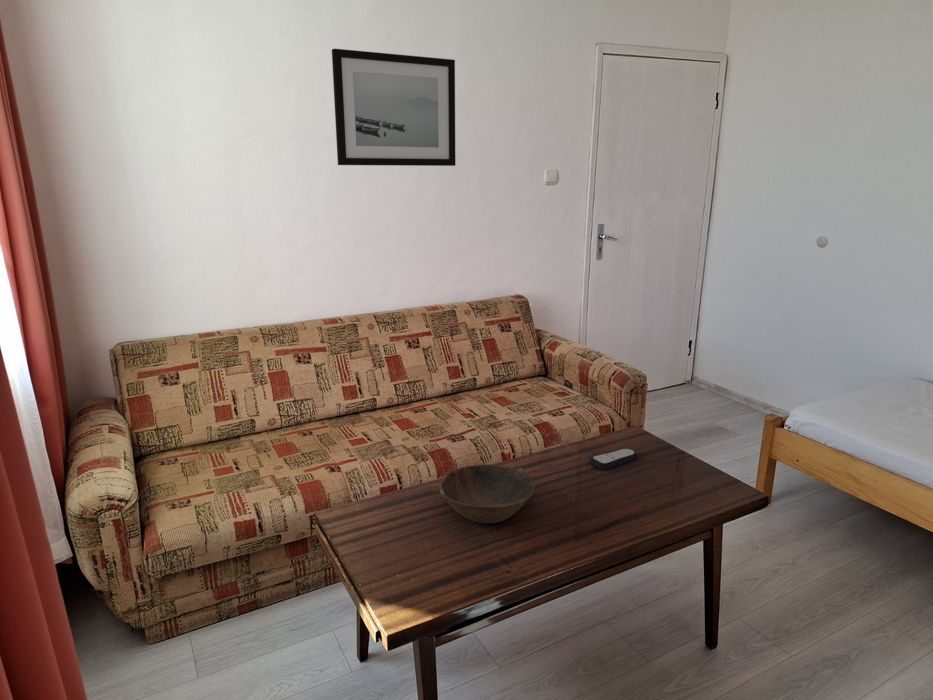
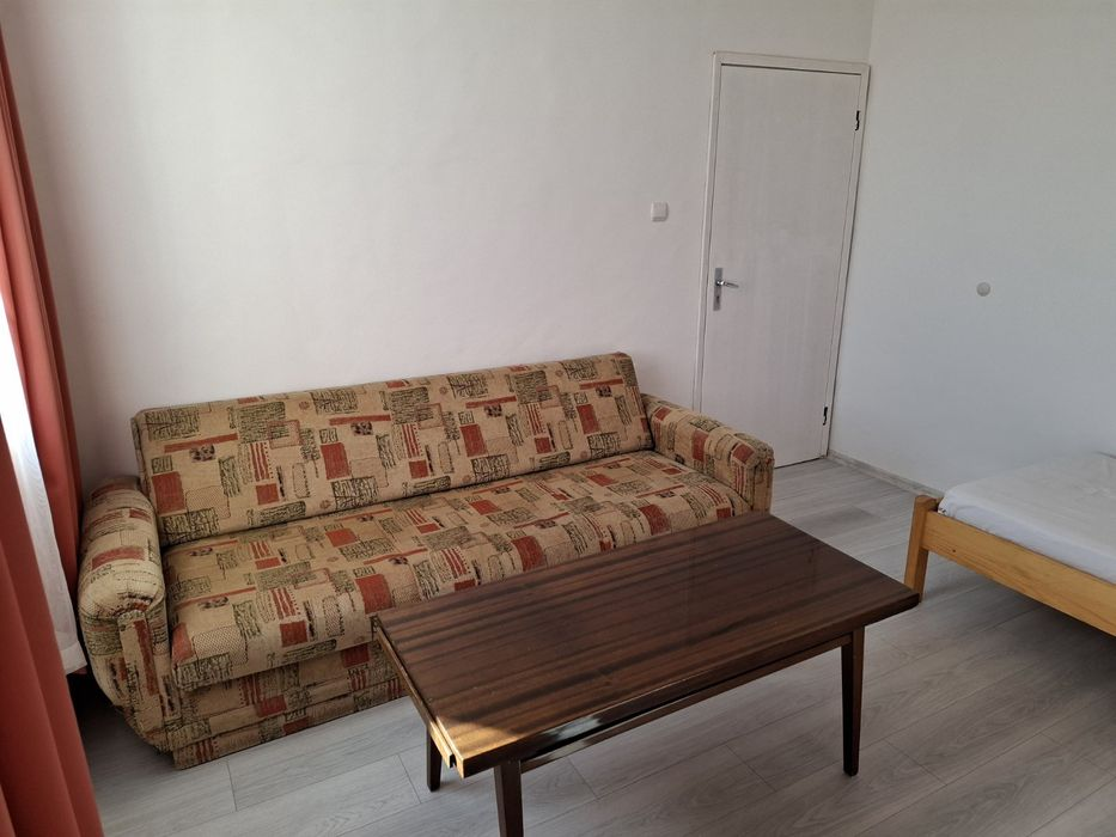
- remote control (614, 457)
- wall art (397, 111)
- bowl (486, 497)
